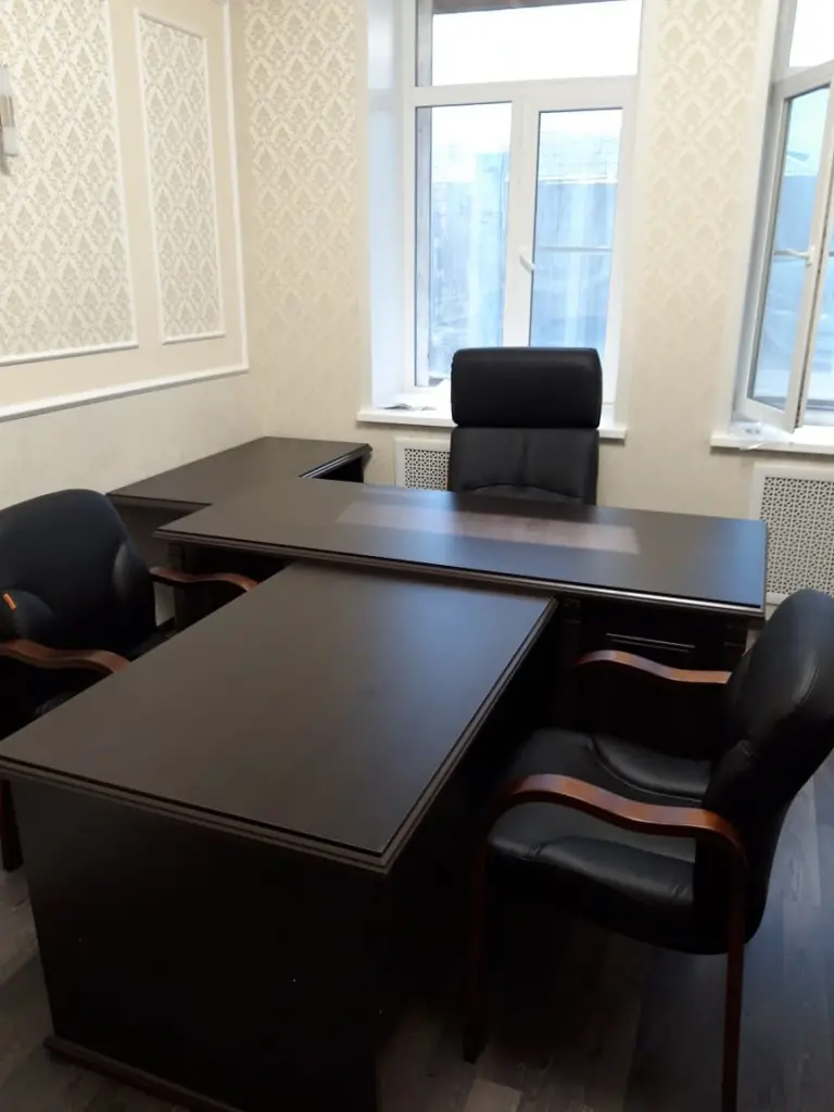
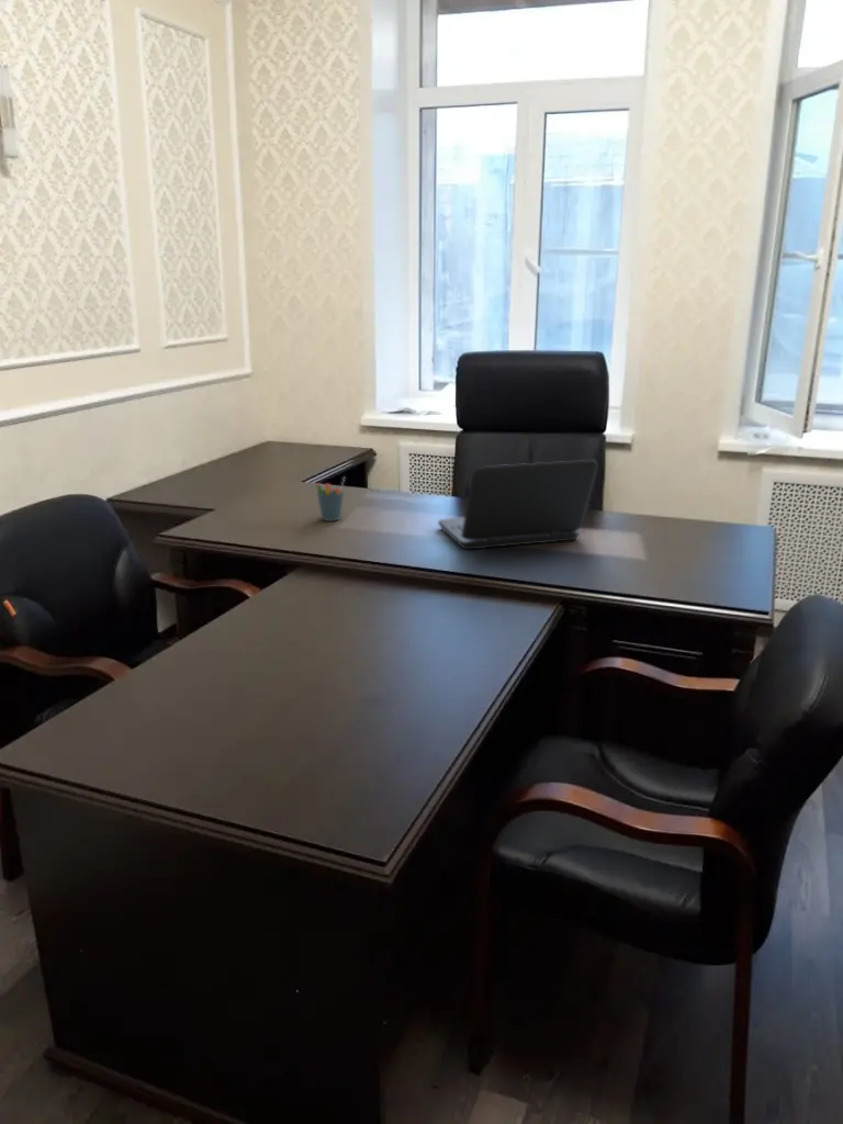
+ pen holder (330, 498)
+ laptop (514, 495)
